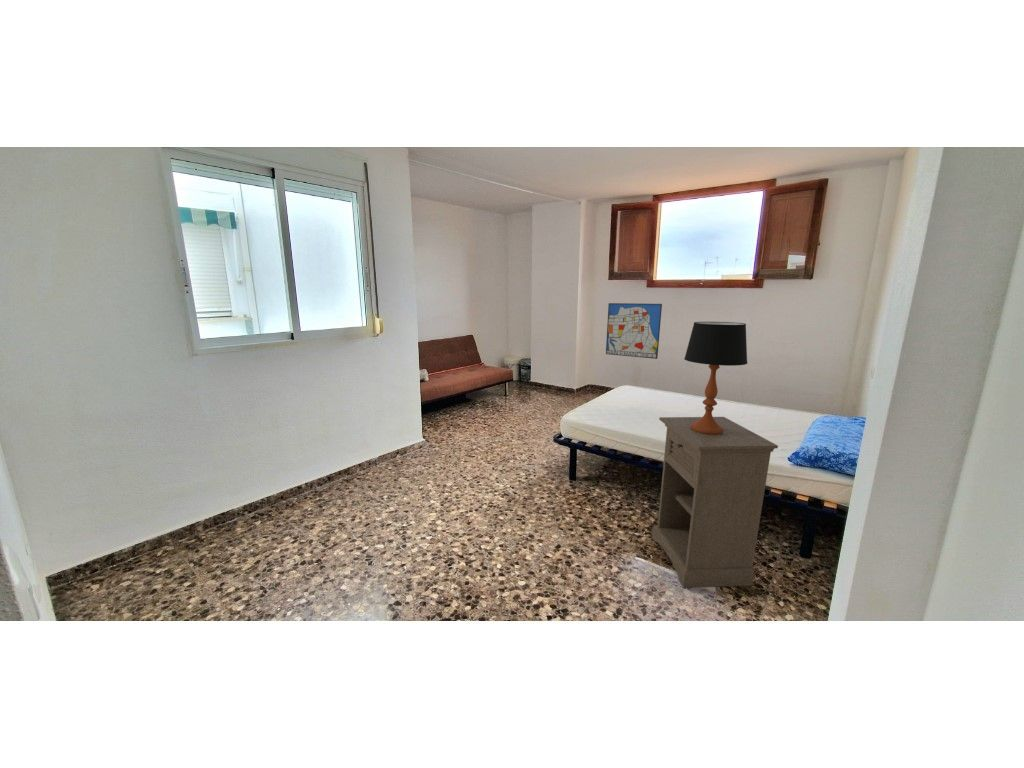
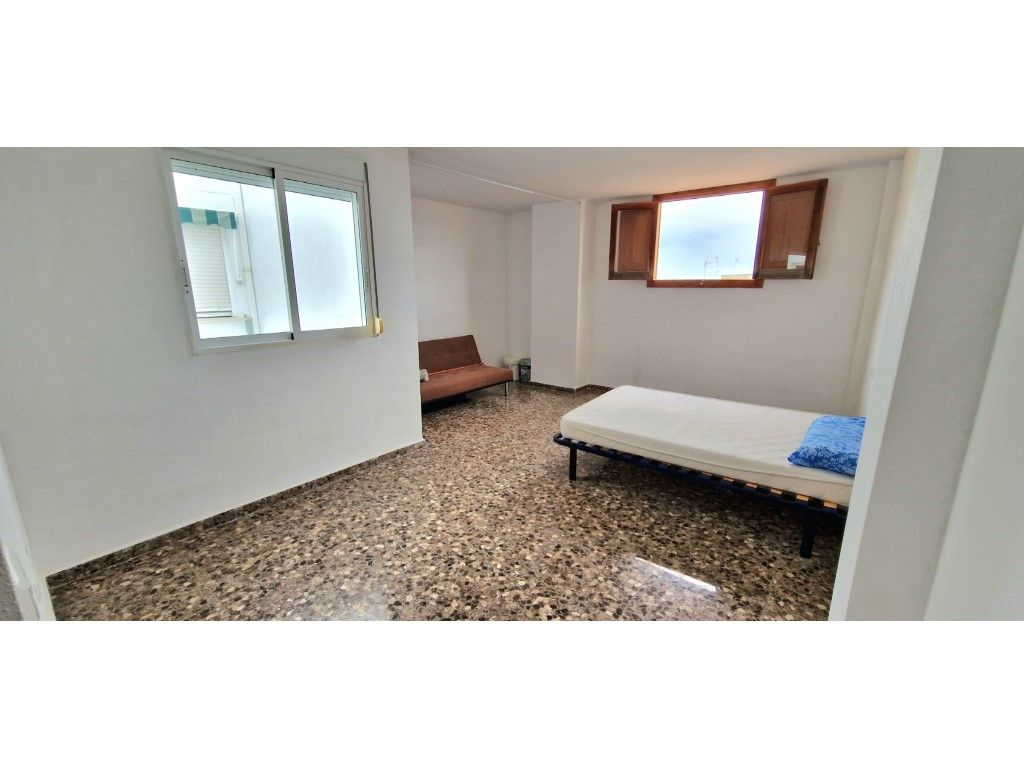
- table lamp (712, 377)
- nightstand (704, 497)
- wall art (632, 330)
